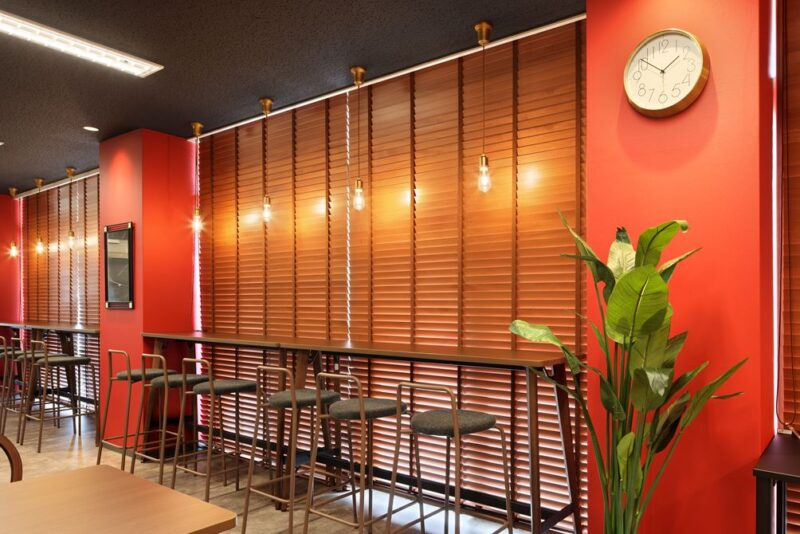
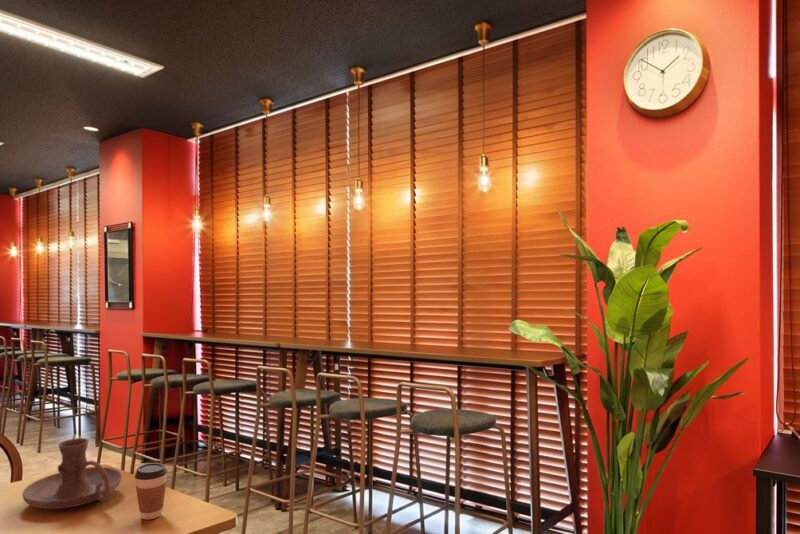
+ candle holder (79, 472)
+ coffee cup (151, 491)
